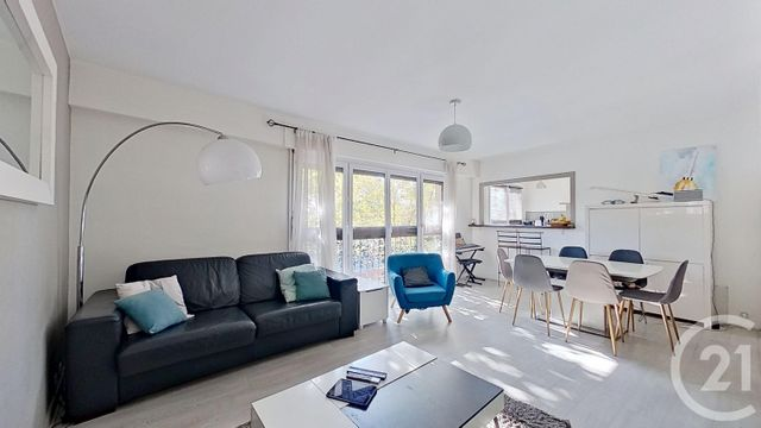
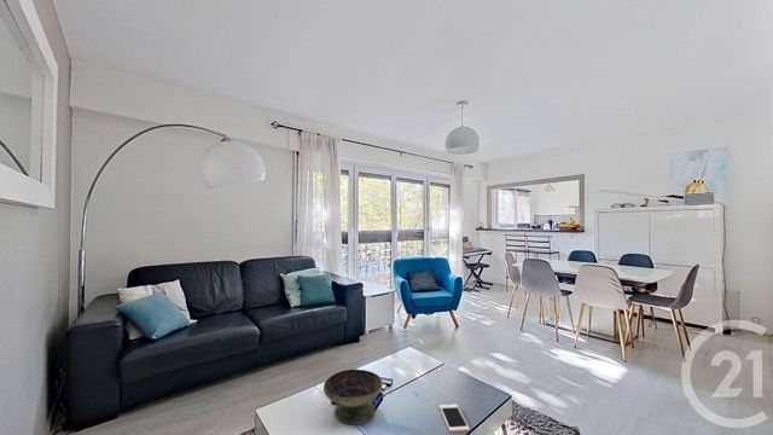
+ cell phone (453, 417)
+ decorative bowl (353, 395)
